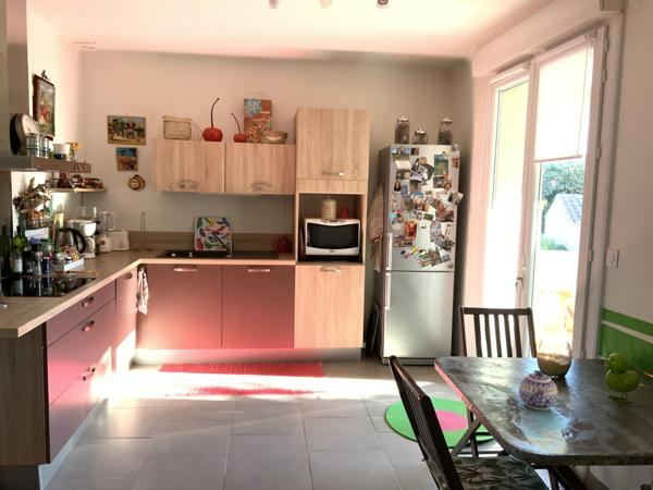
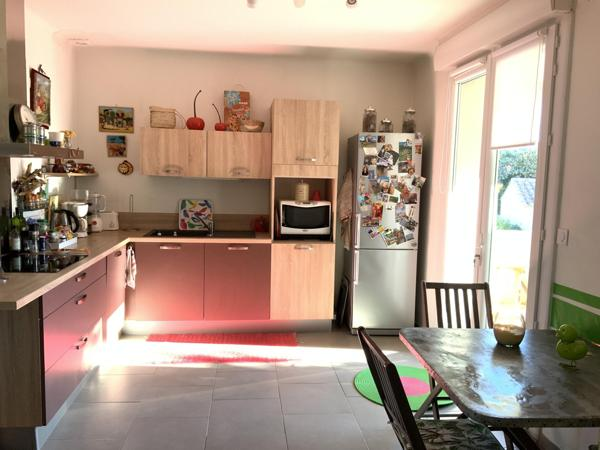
- teapot (538, 388)
